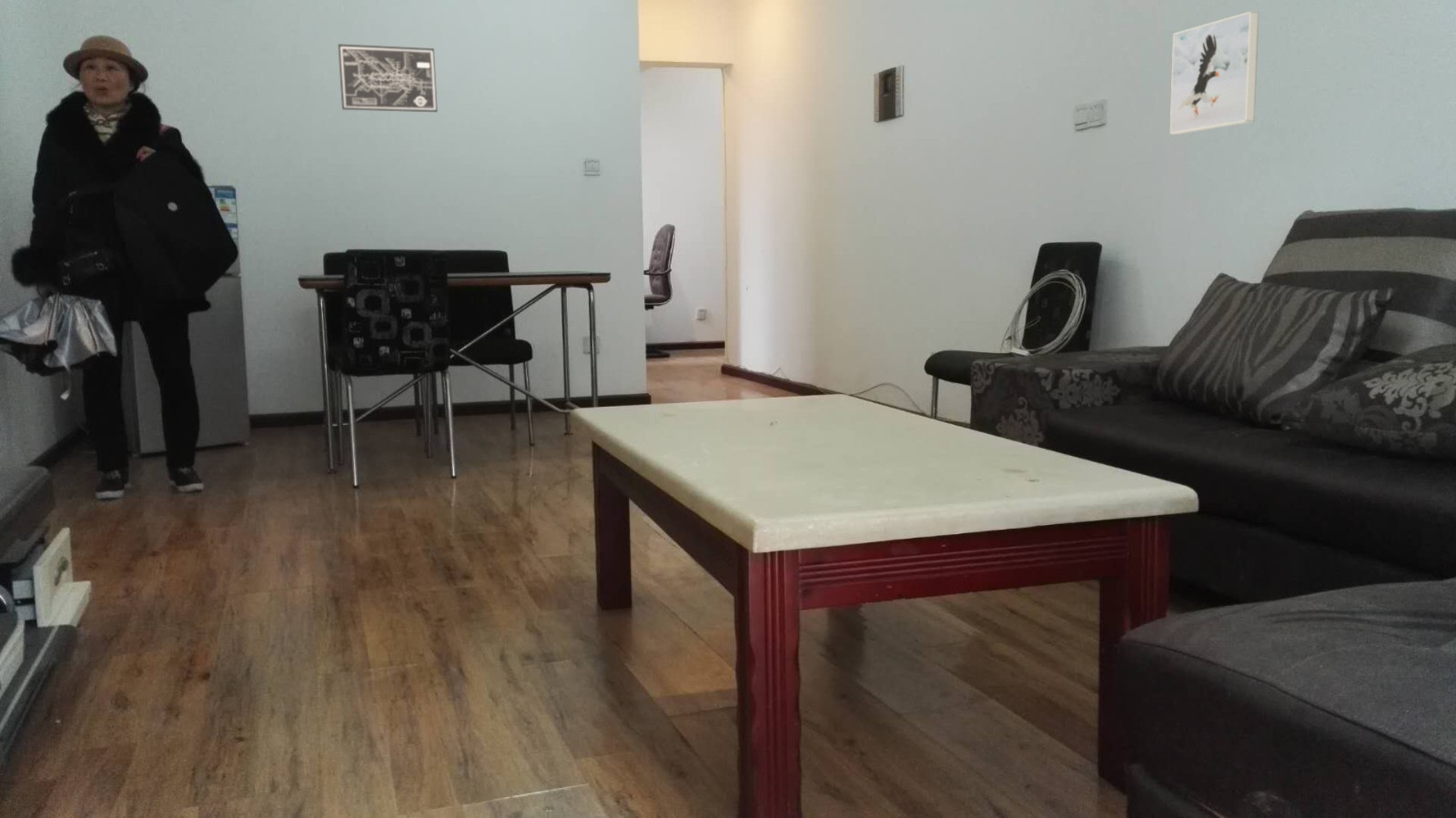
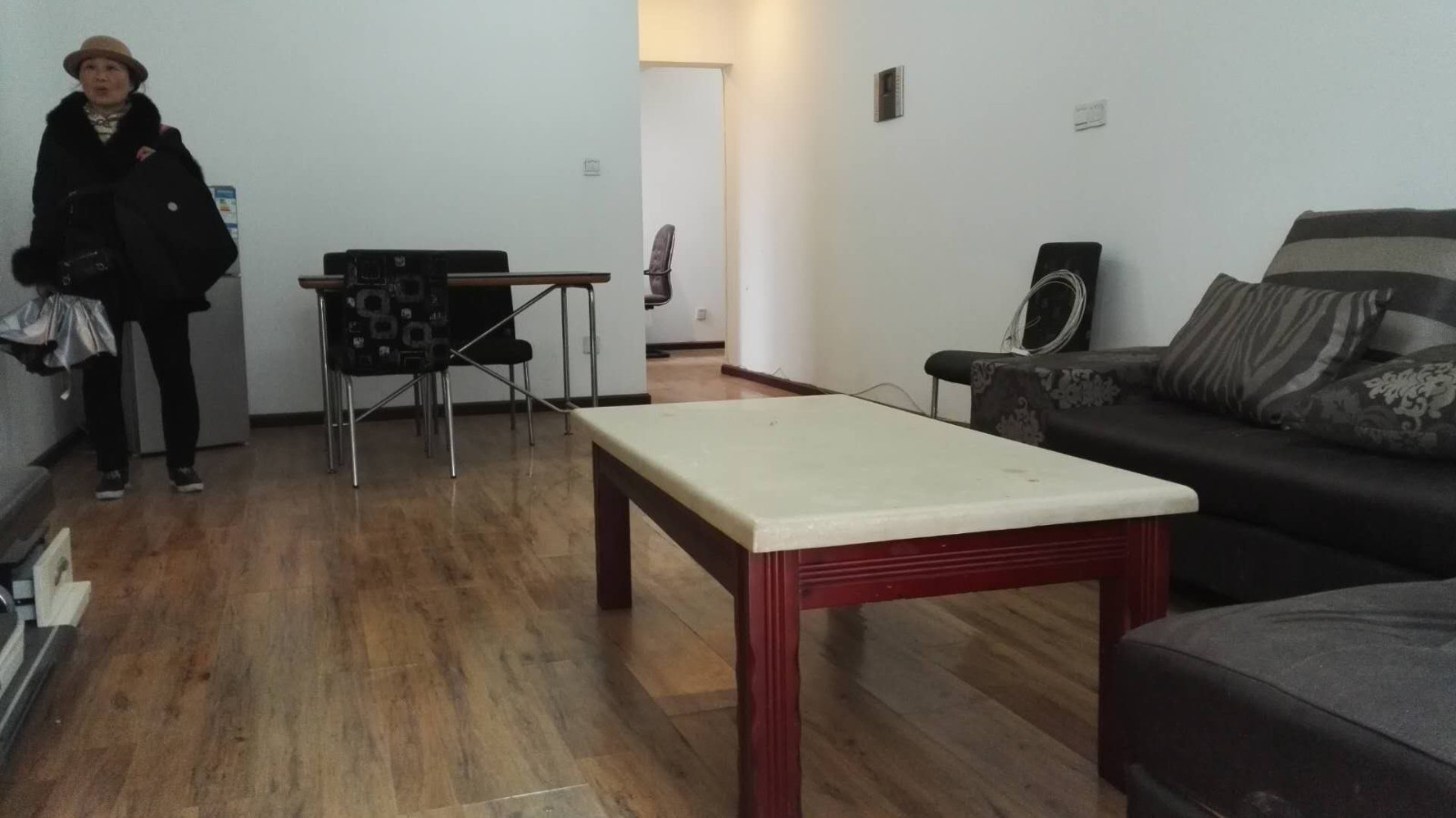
- wall art (388, 78)
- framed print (1212, 76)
